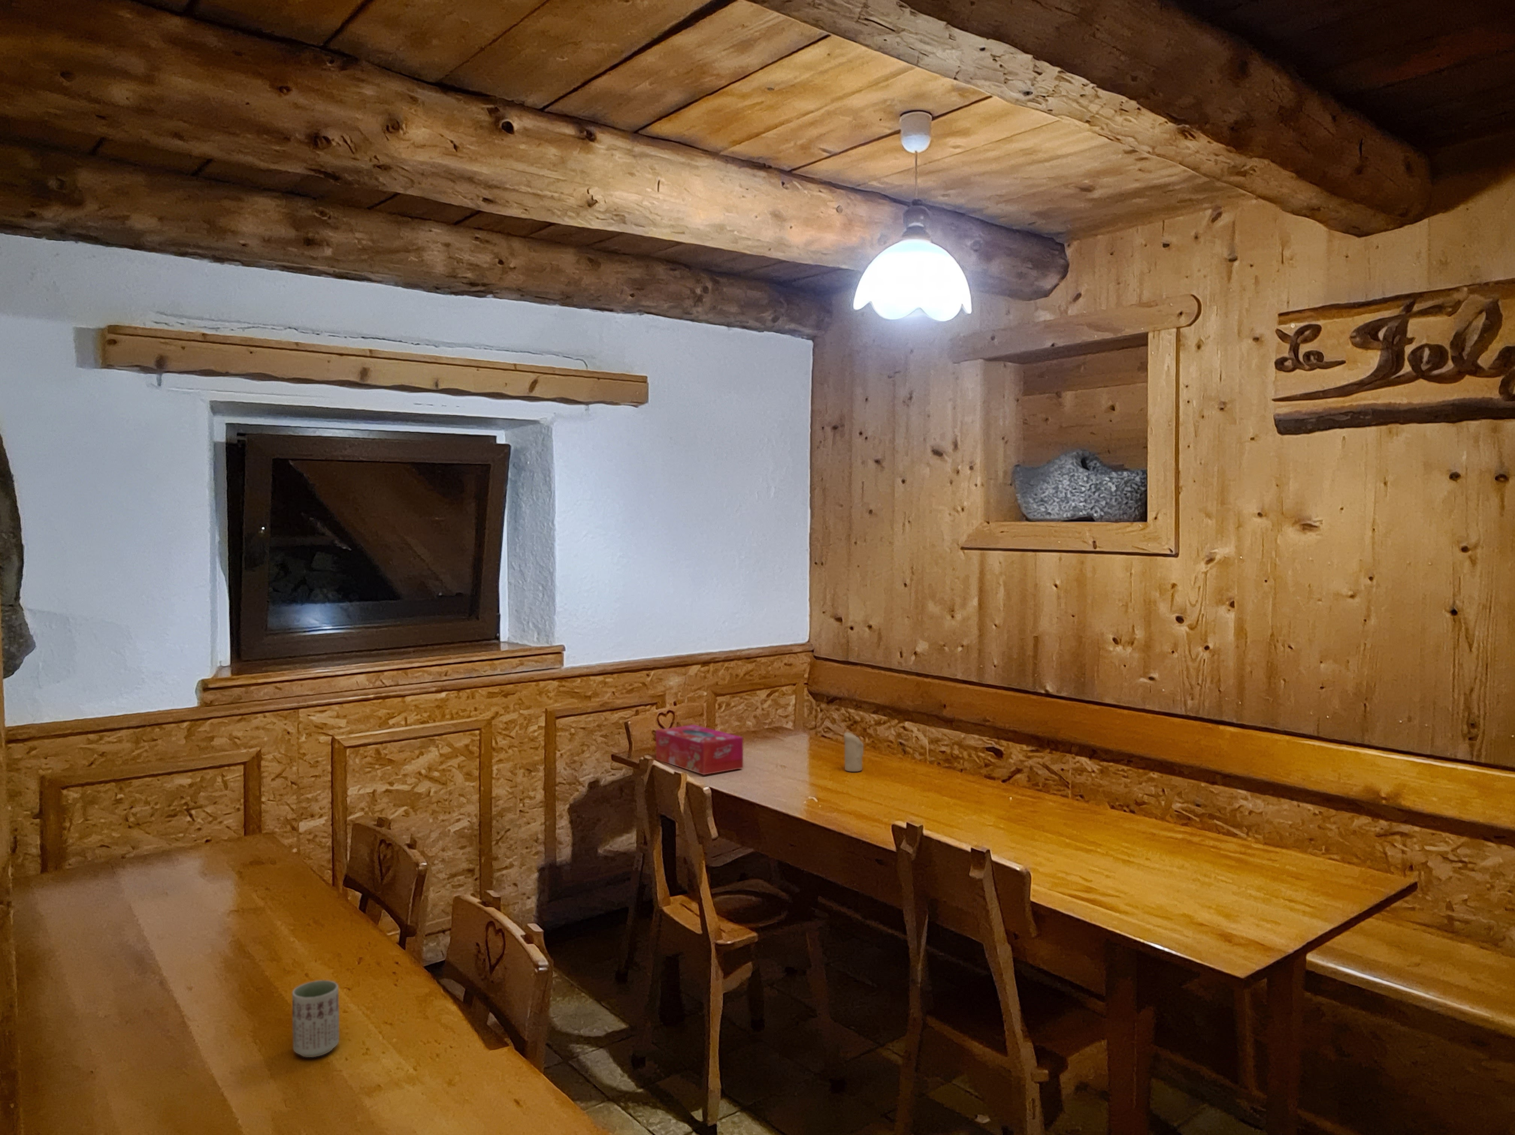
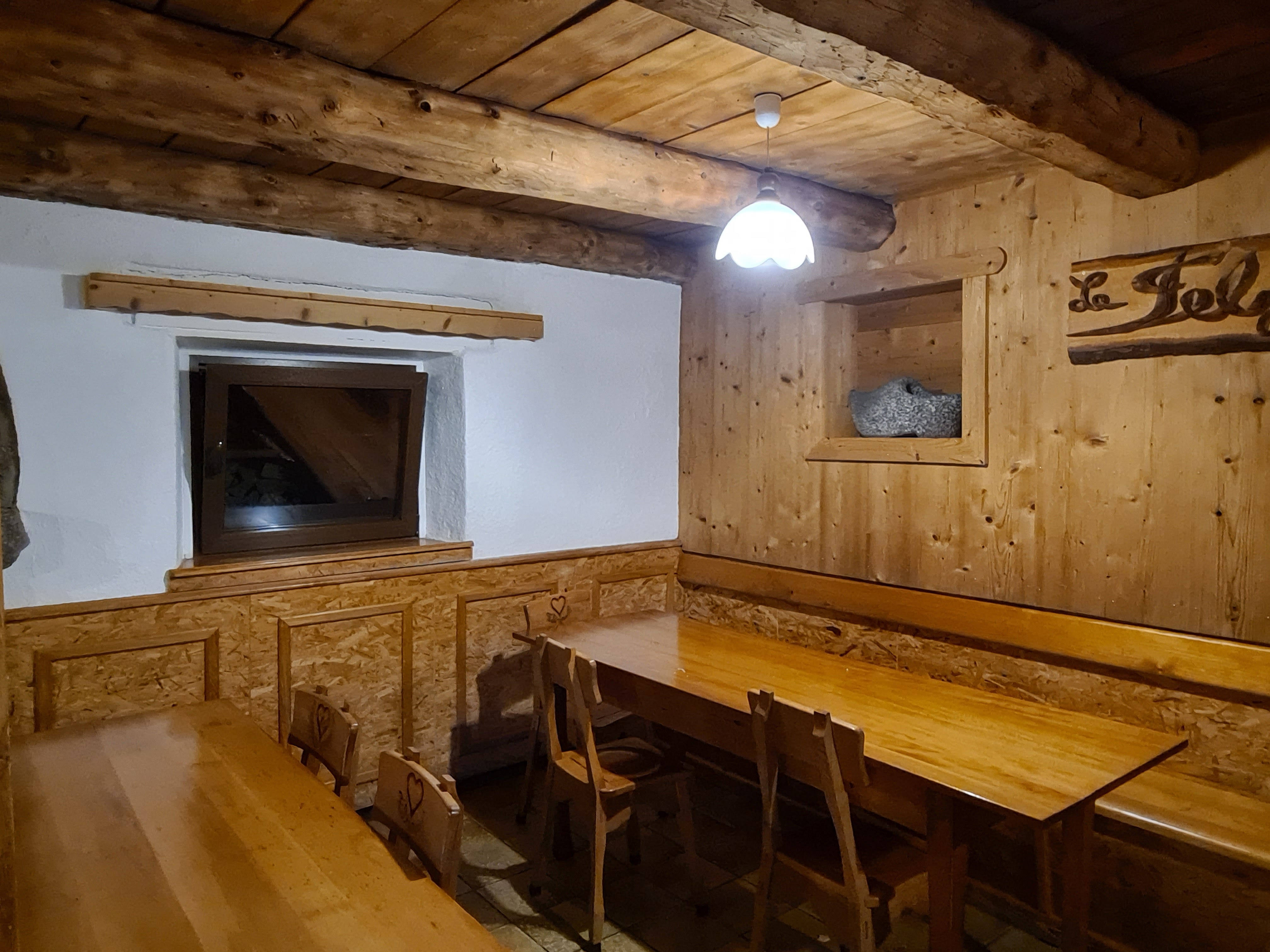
- cup (316, 1019)
- tissue box (699, 749)
- candle (854, 751)
